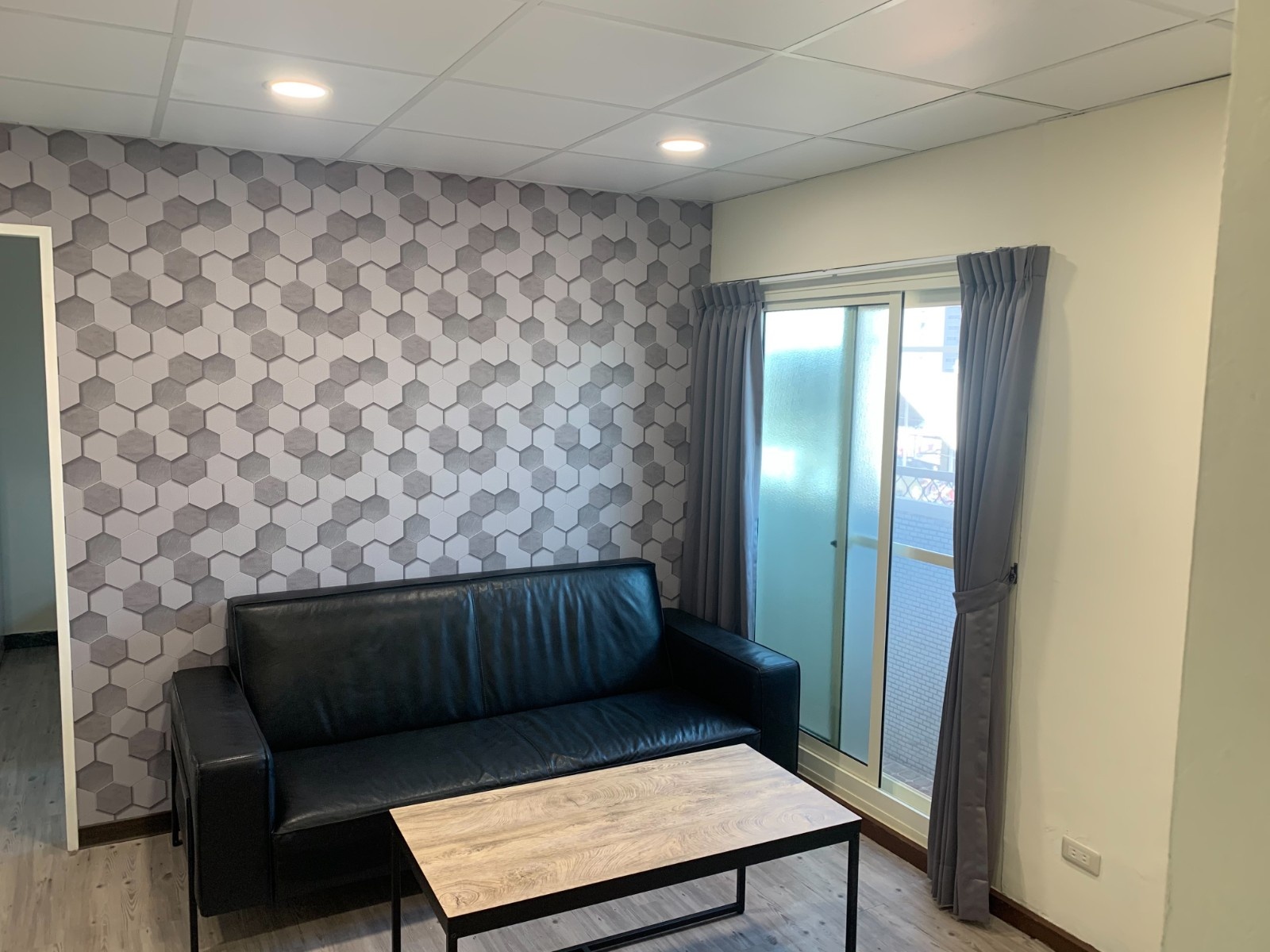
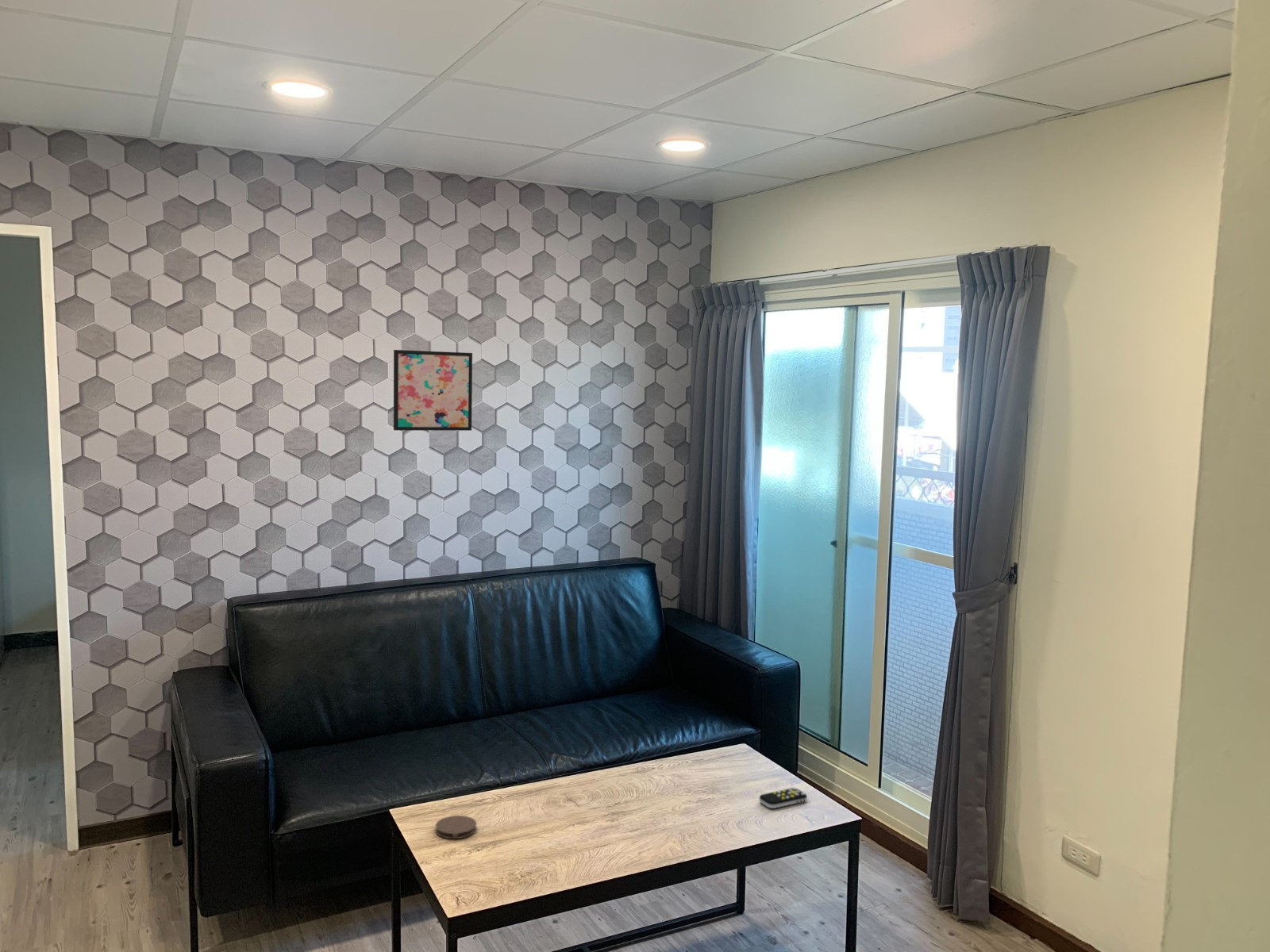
+ wall art (433, 390)
+ remote control (783, 797)
+ coaster (456, 827)
